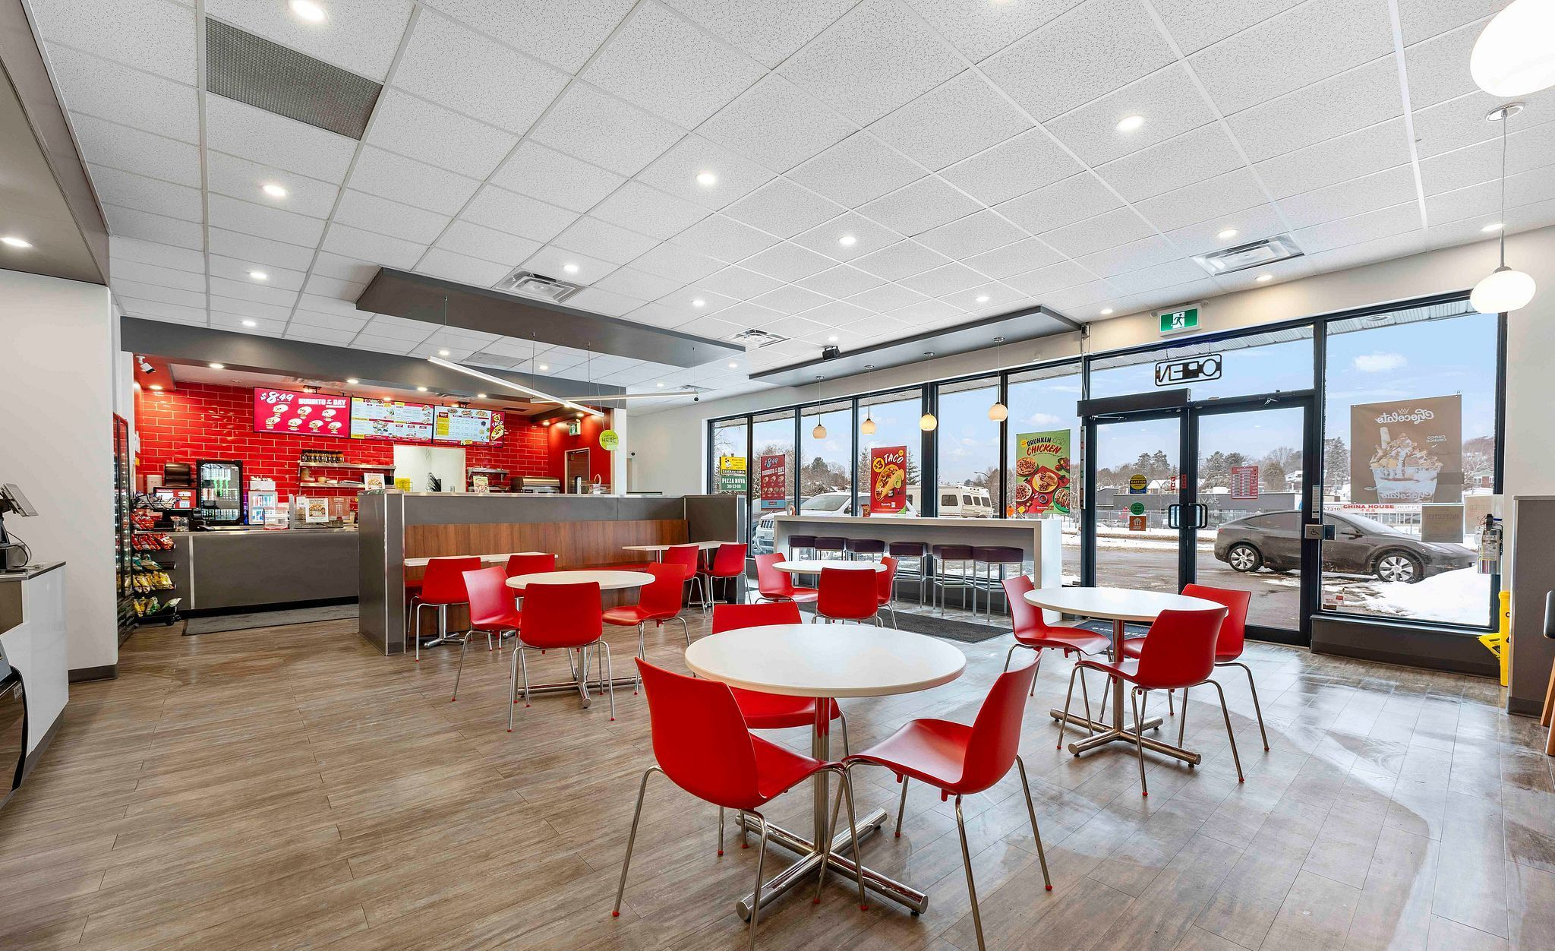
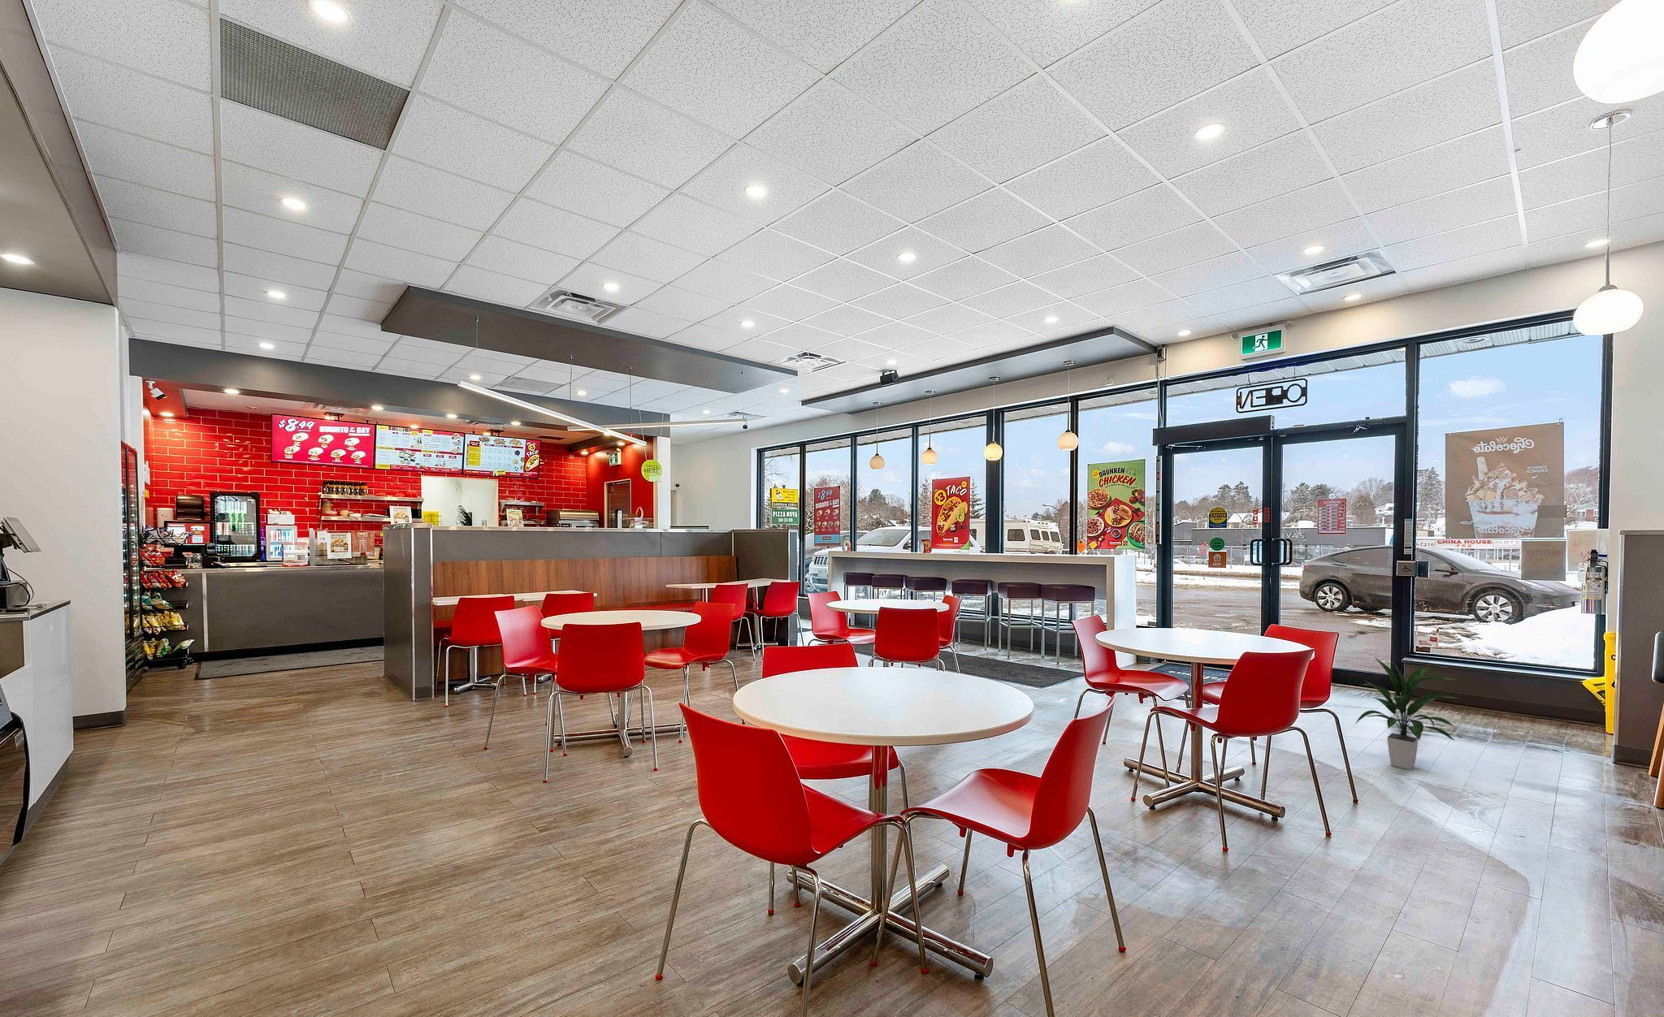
+ indoor plant (1406, 713)
